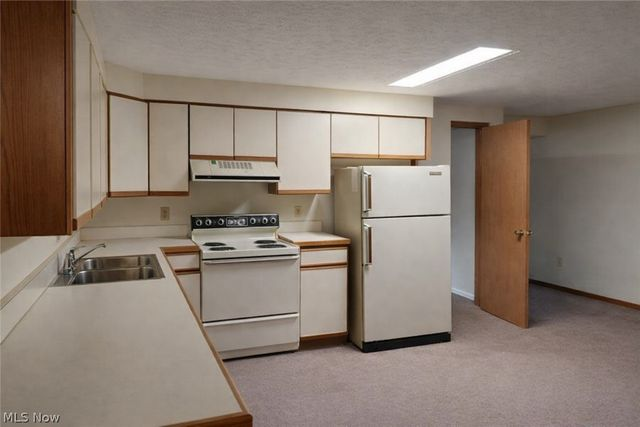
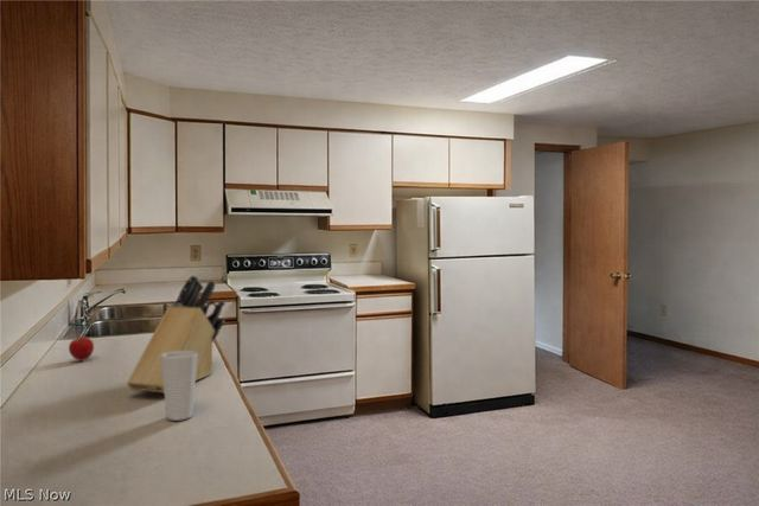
+ cup (179, 385)
+ knife block (181, 328)
+ apple (81, 348)
